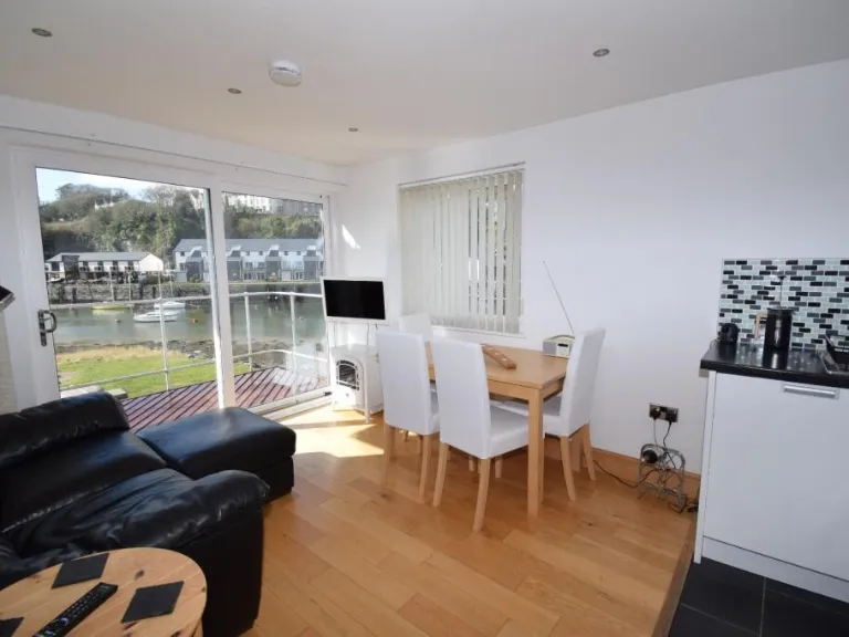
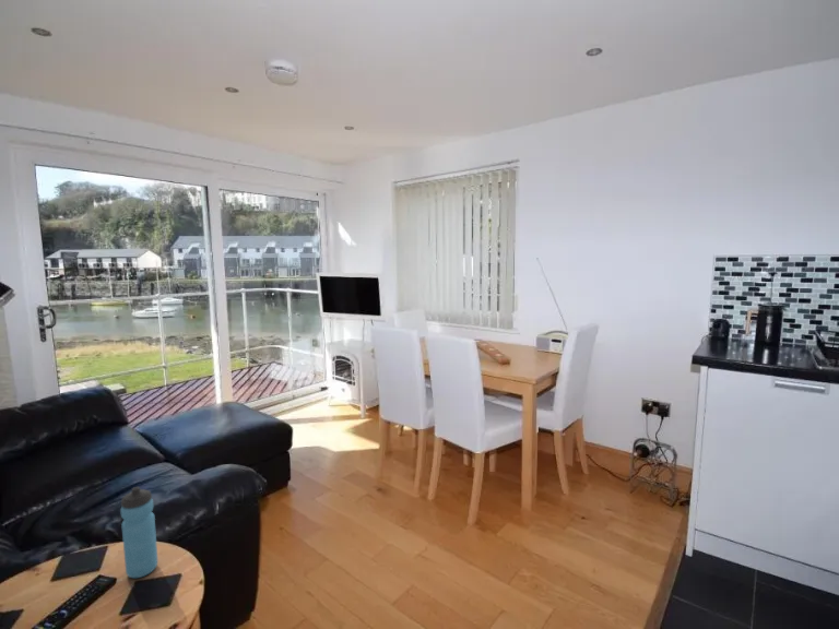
+ water bottle (139, 529)
